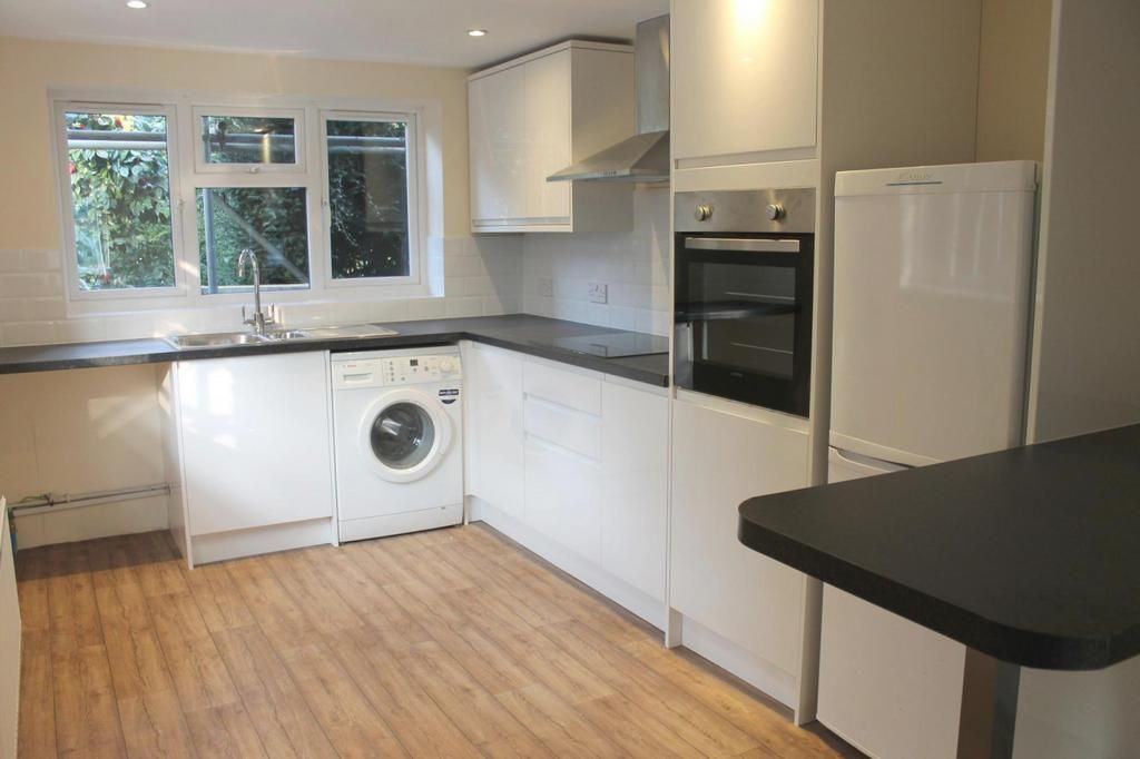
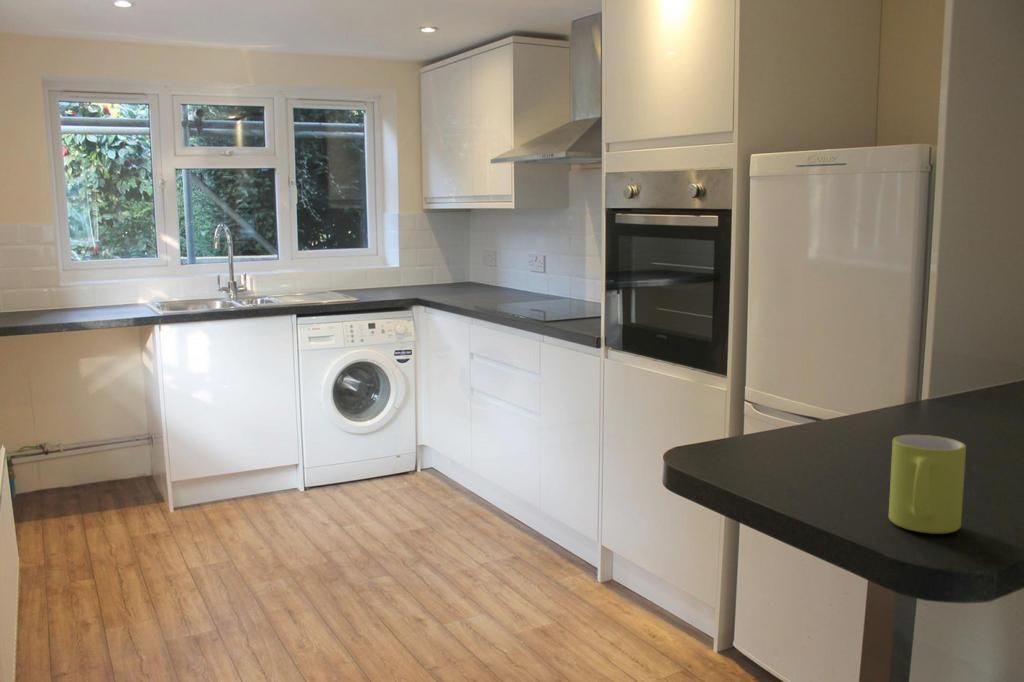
+ mug (924, 487)
